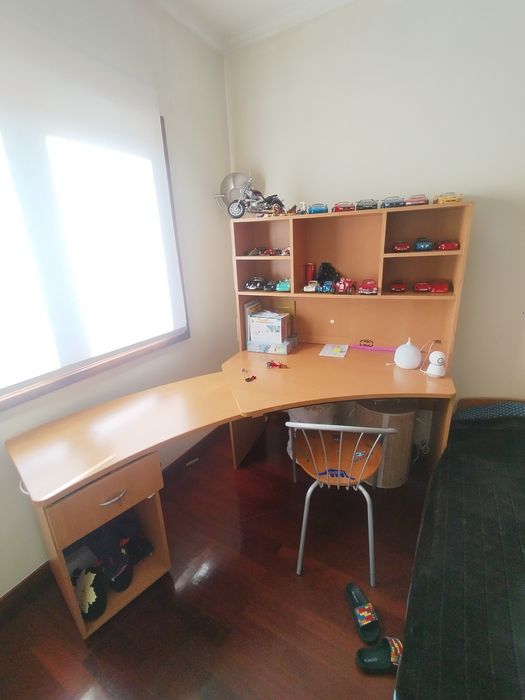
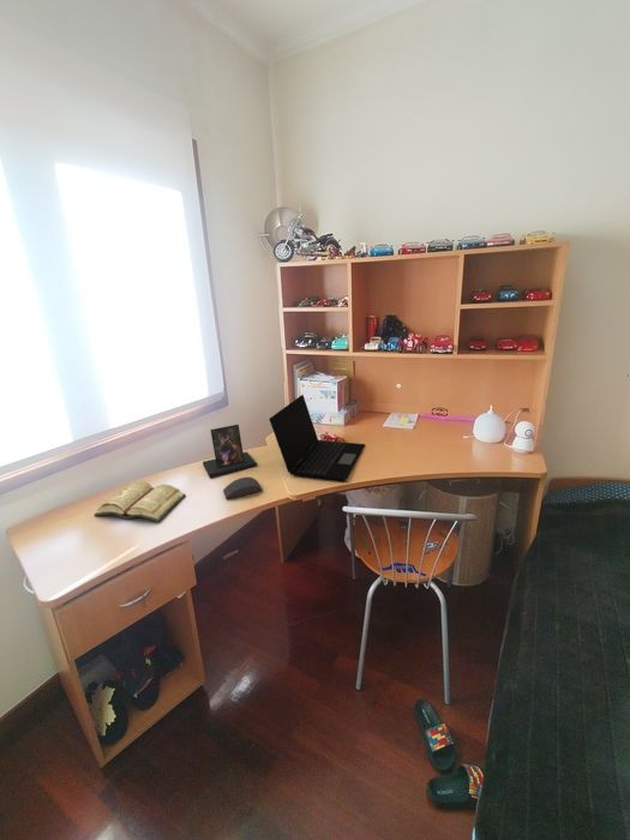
+ laptop (316, 434)
+ photo frame (227, 446)
+ diary (140, 498)
+ computer mouse (241, 486)
